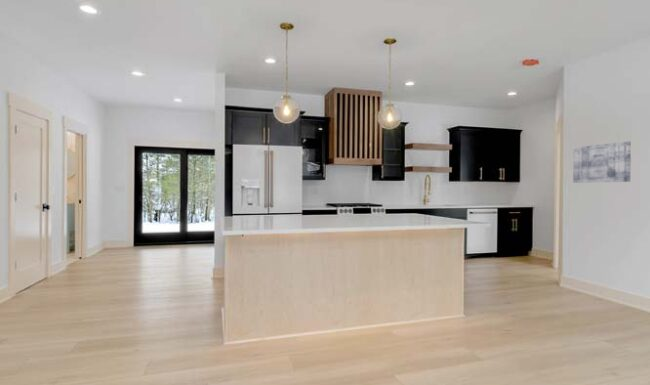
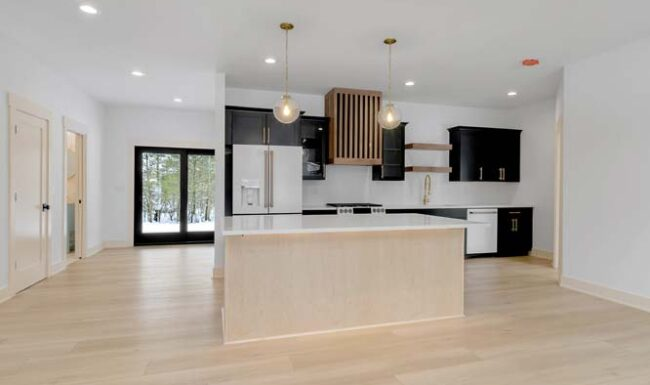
- wall art (599, 163)
